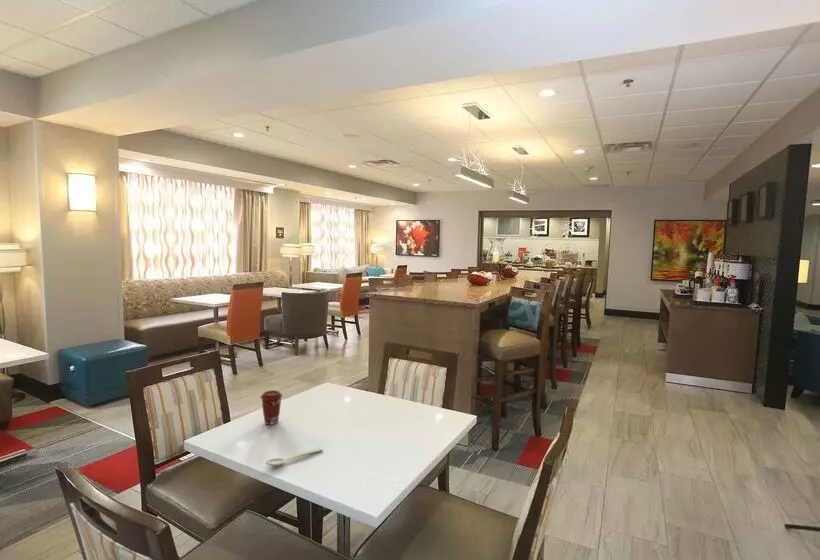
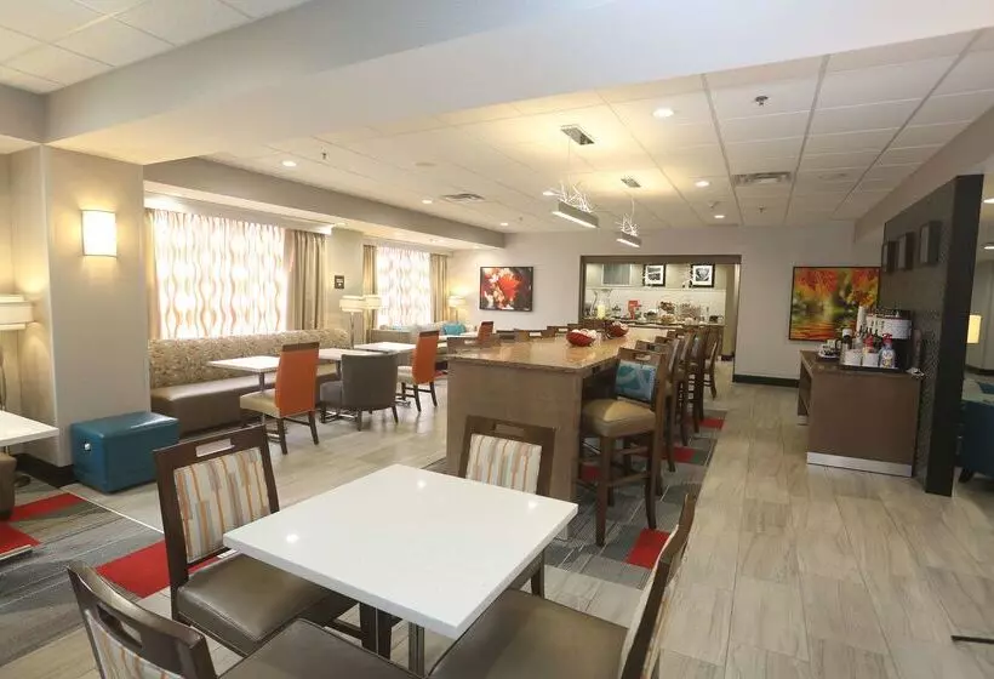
- spoon (294, 455)
- coffee cup (271, 407)
